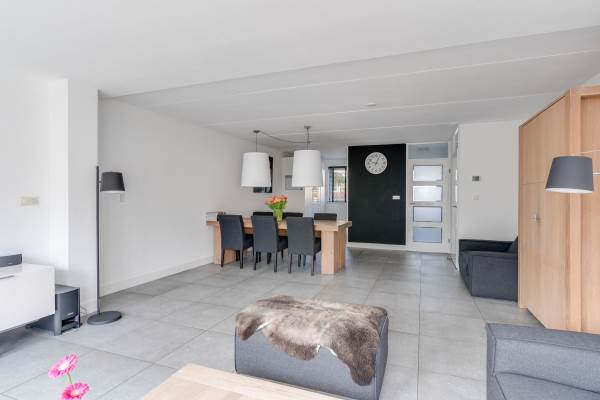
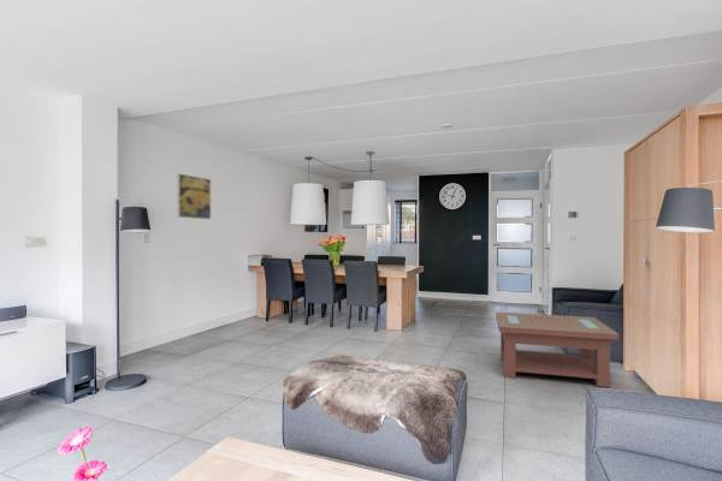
+ coffee table (549, 345)
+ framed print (194, 197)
